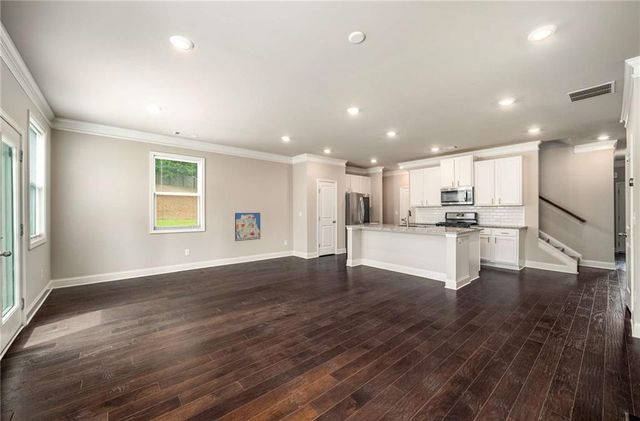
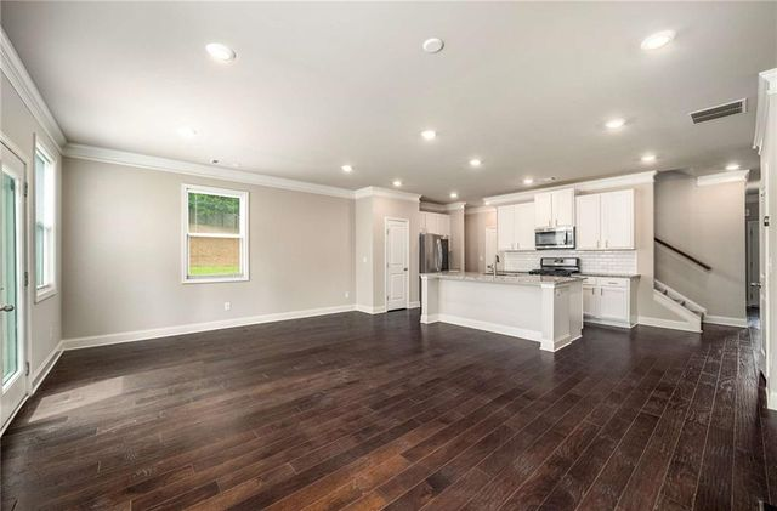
- wall art (248, 226)
